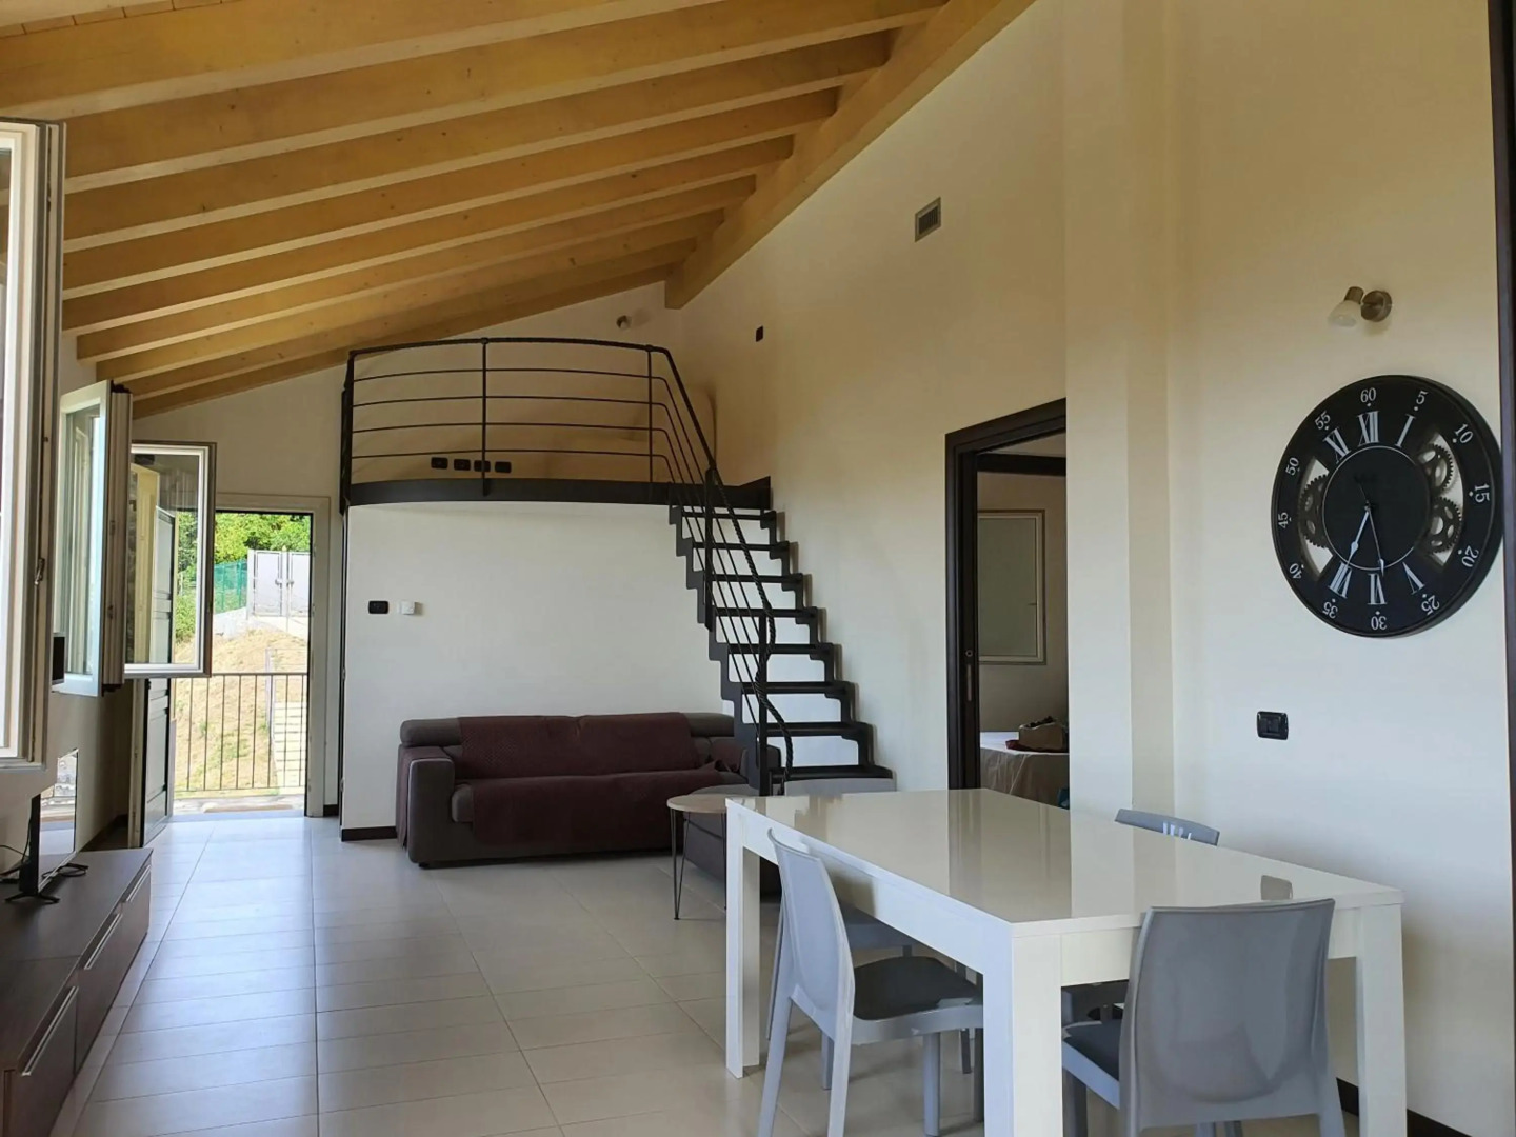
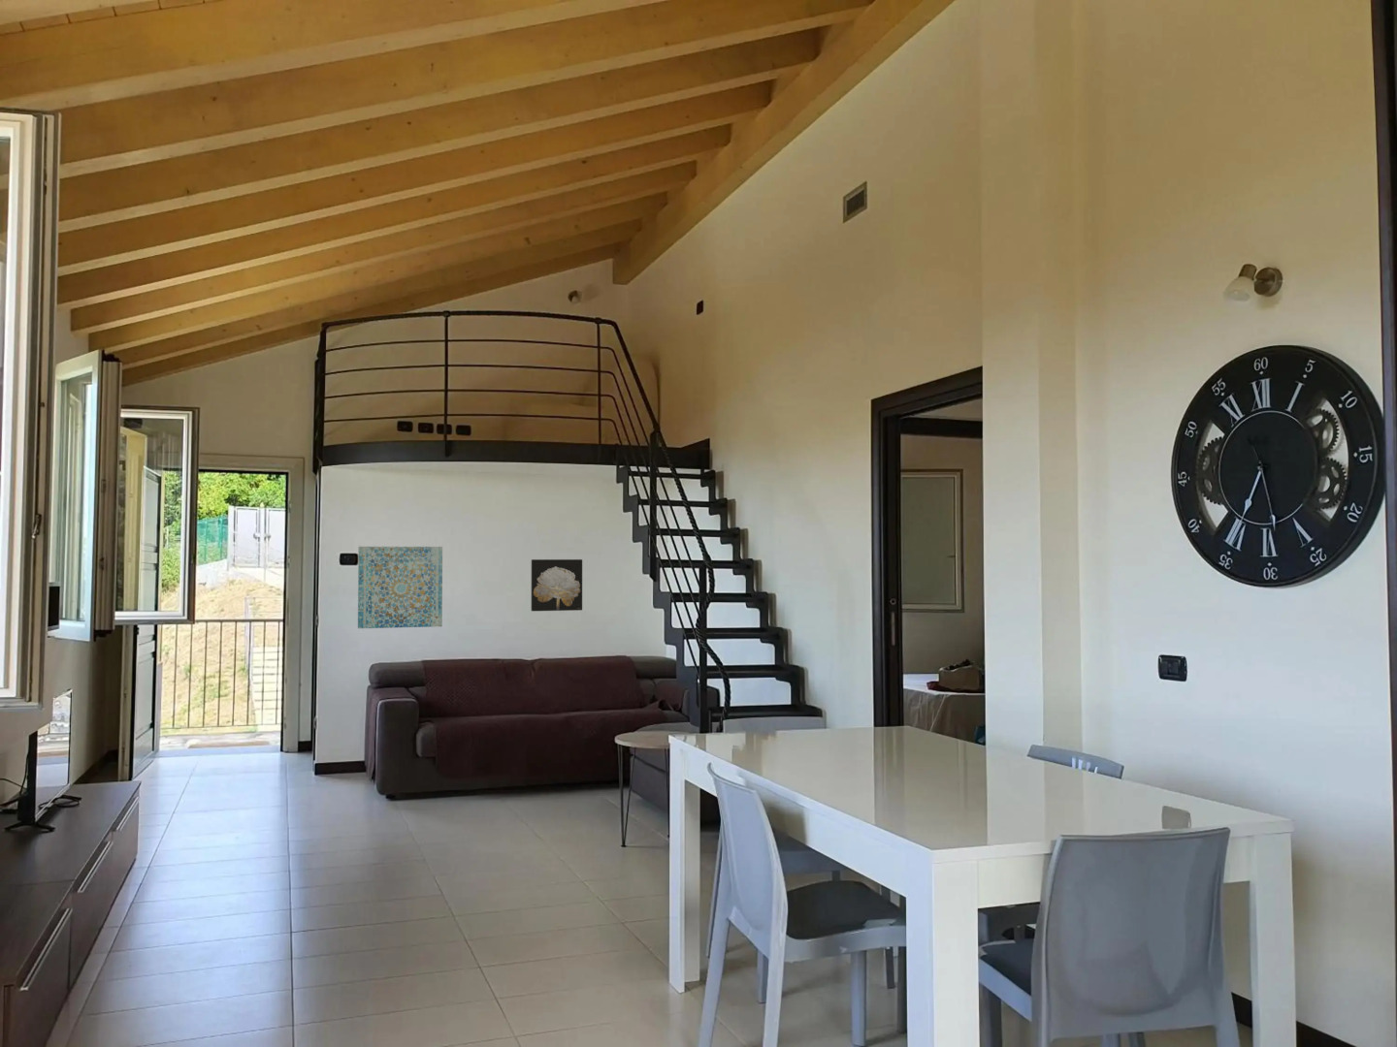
+ wall art (400, 586)
+ wall art (557, 585)
